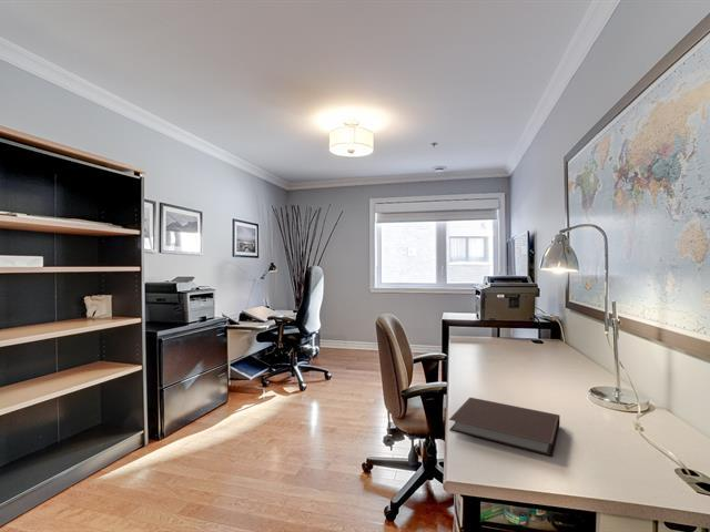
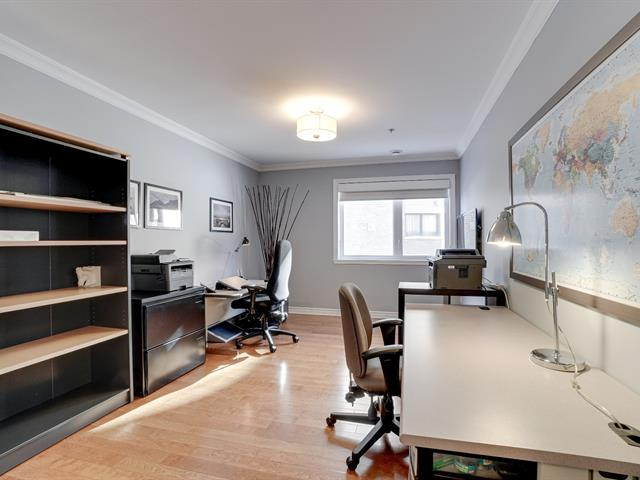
- notebook (505, 421)
